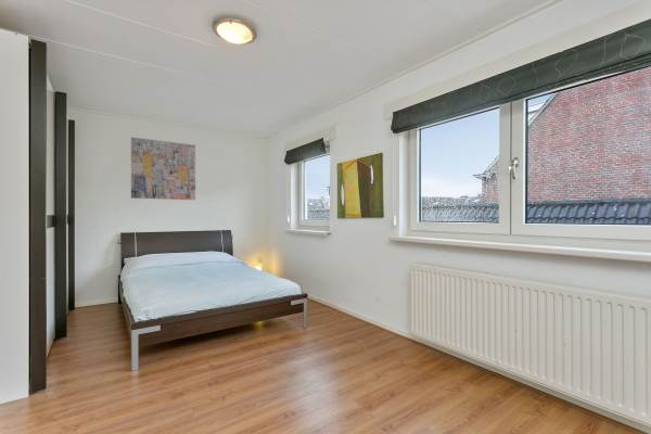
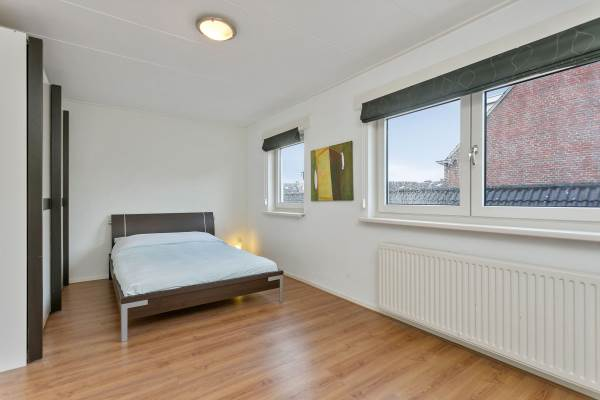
- wall art (164, 169)
